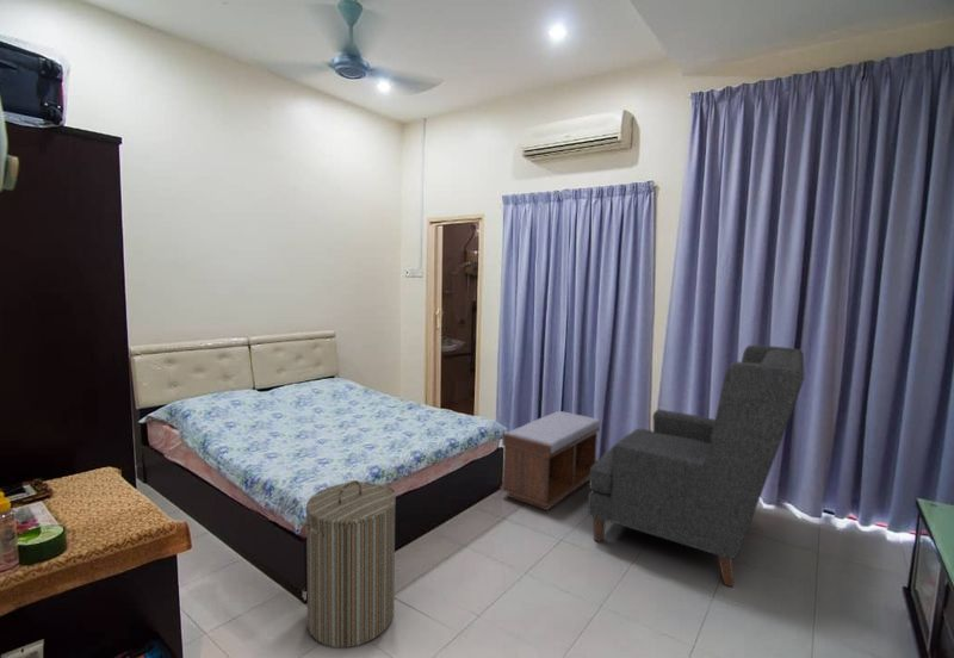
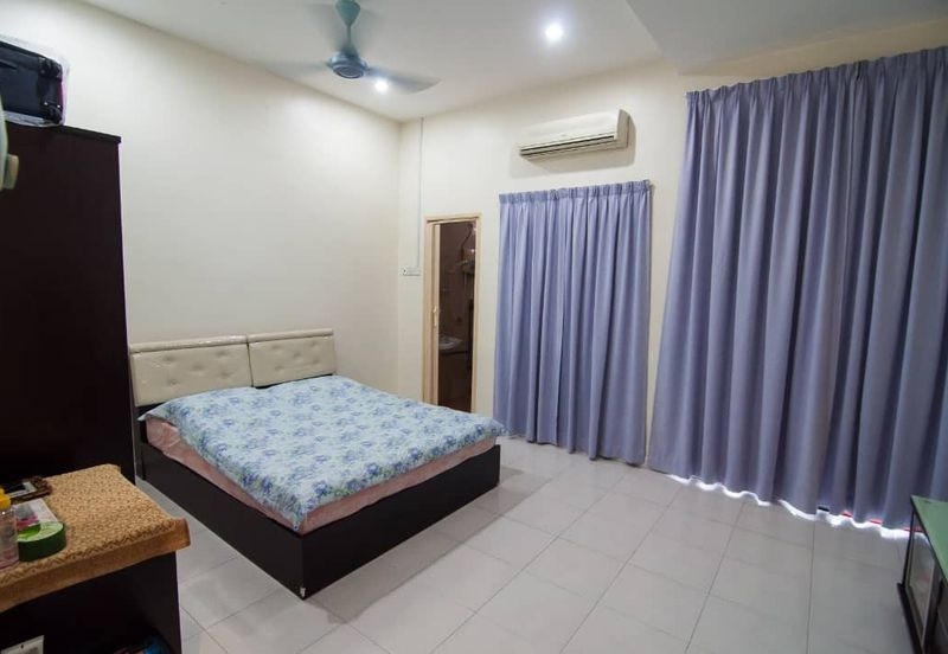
- laundry hamper (352, 550)
- bench (553, 455)
- chair (696, 442)
